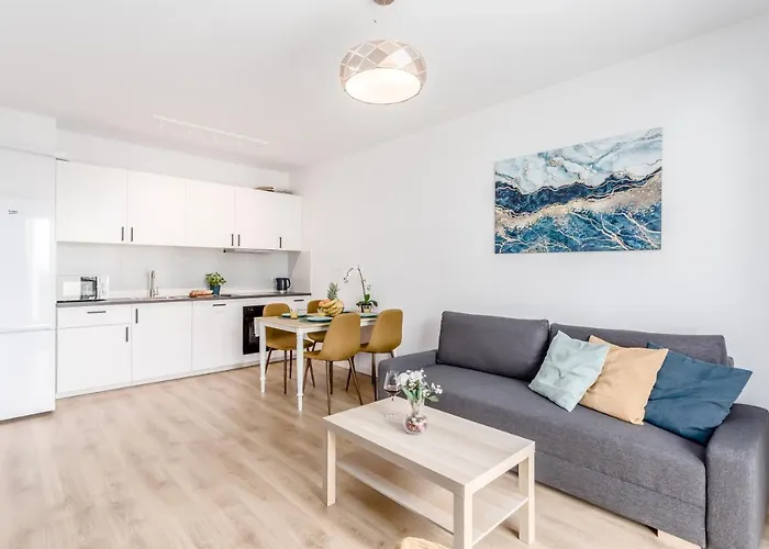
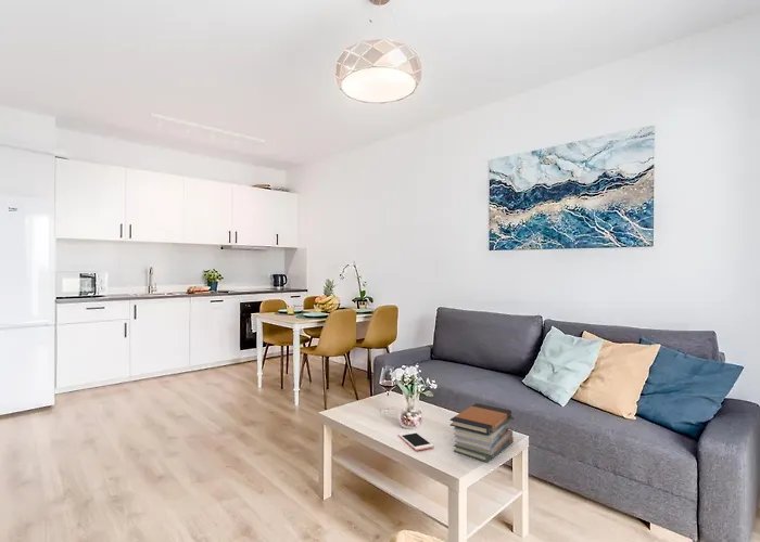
+ cell phone (415, 440)
+ book stack (482, 430)
